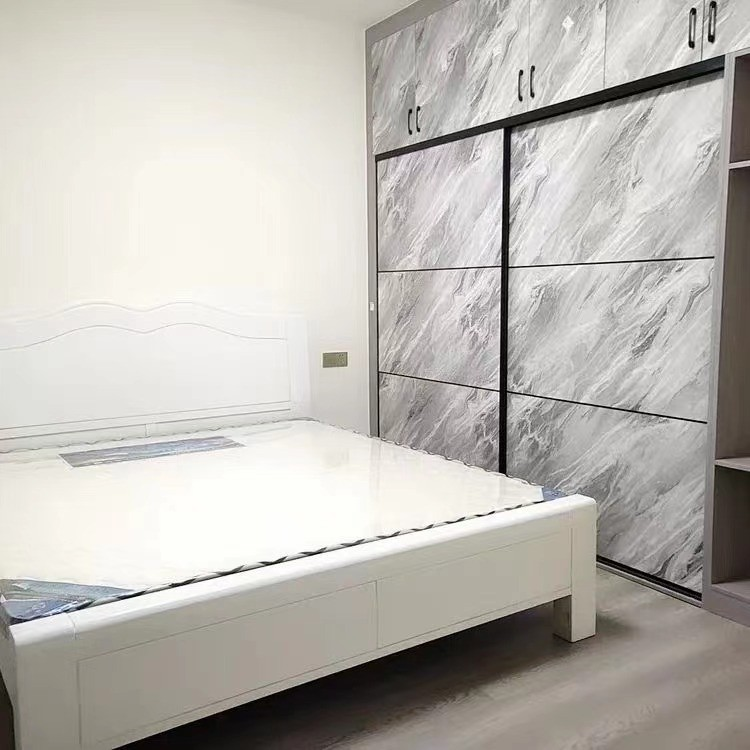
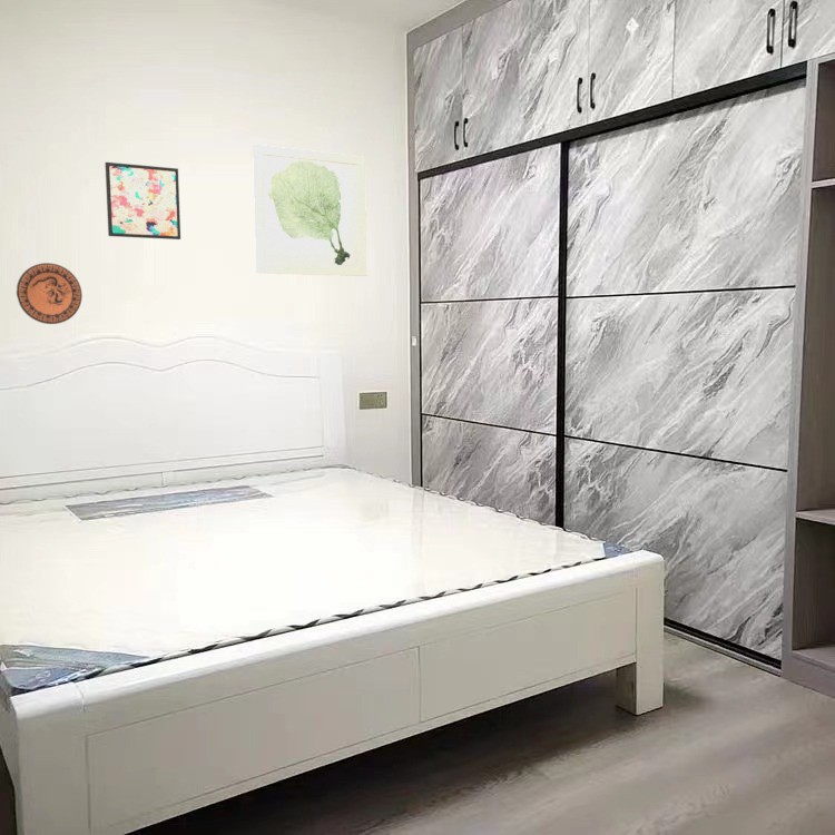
+ decorative plate (49, 293)
+ wall art (144, 202)
+ wall art (312, 213)
